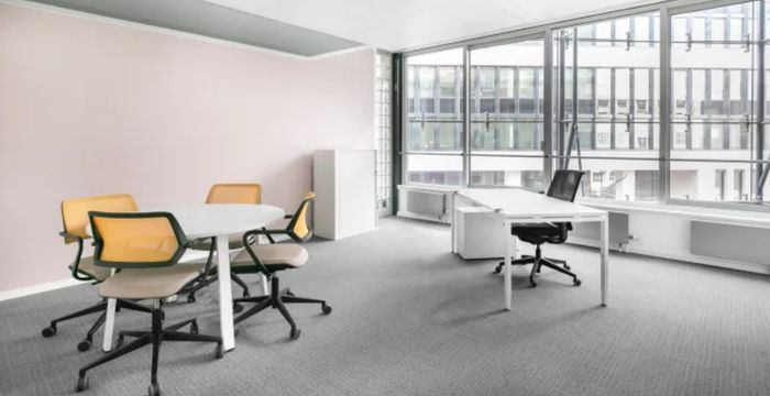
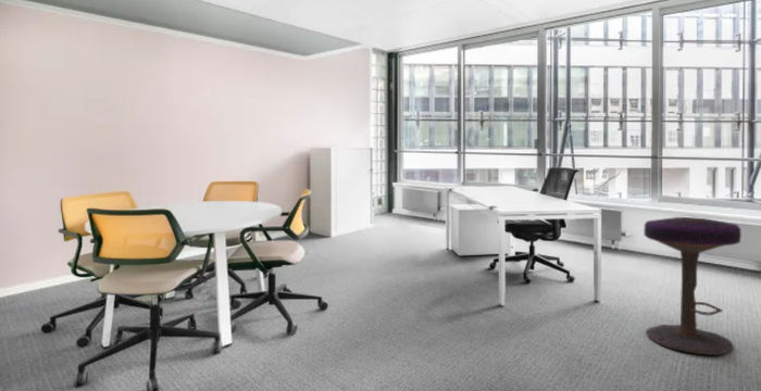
+ stool (688, 279)
